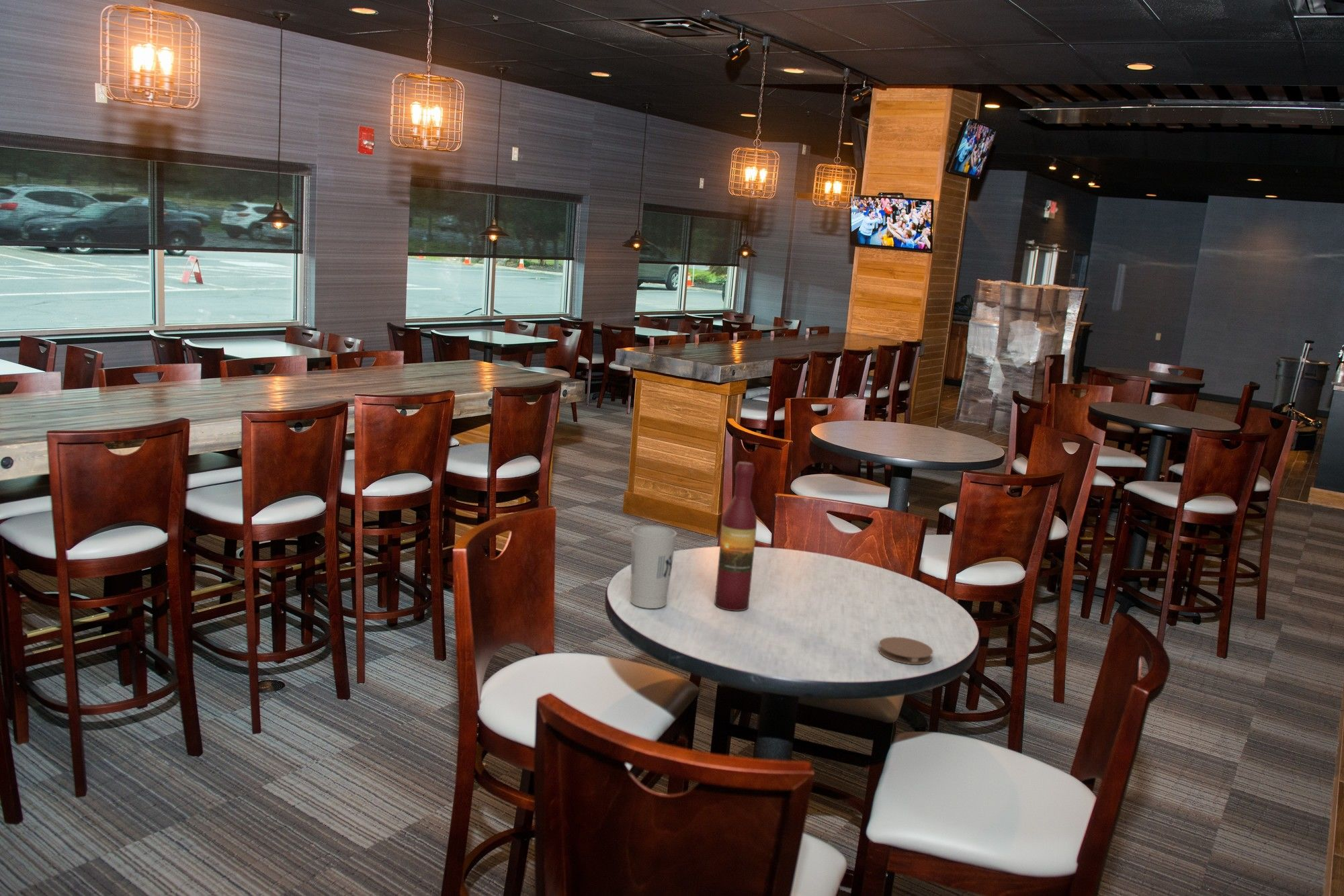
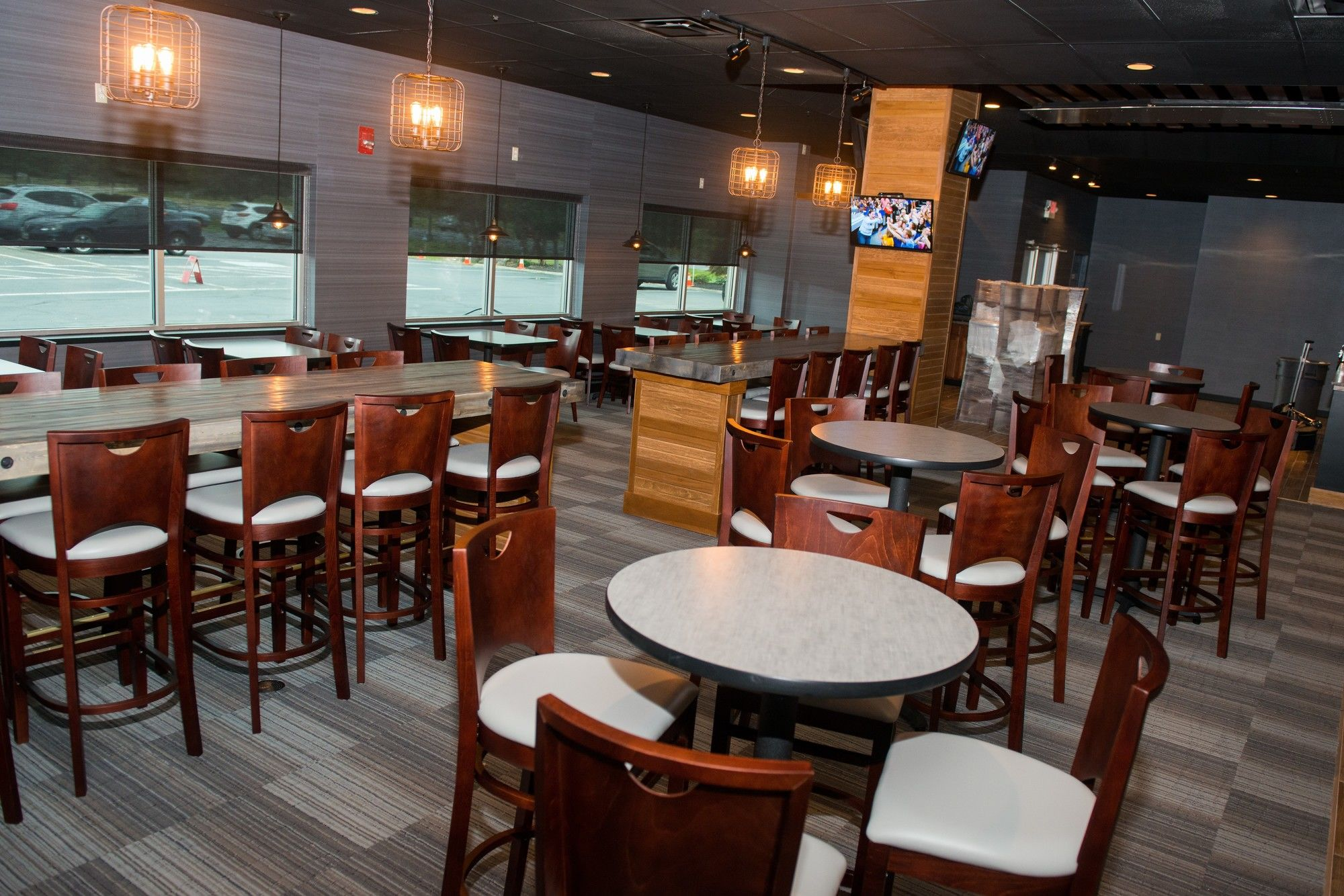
- cup (651, 567)
- wine bottle (738, 535)
- coaster (905, 650)
